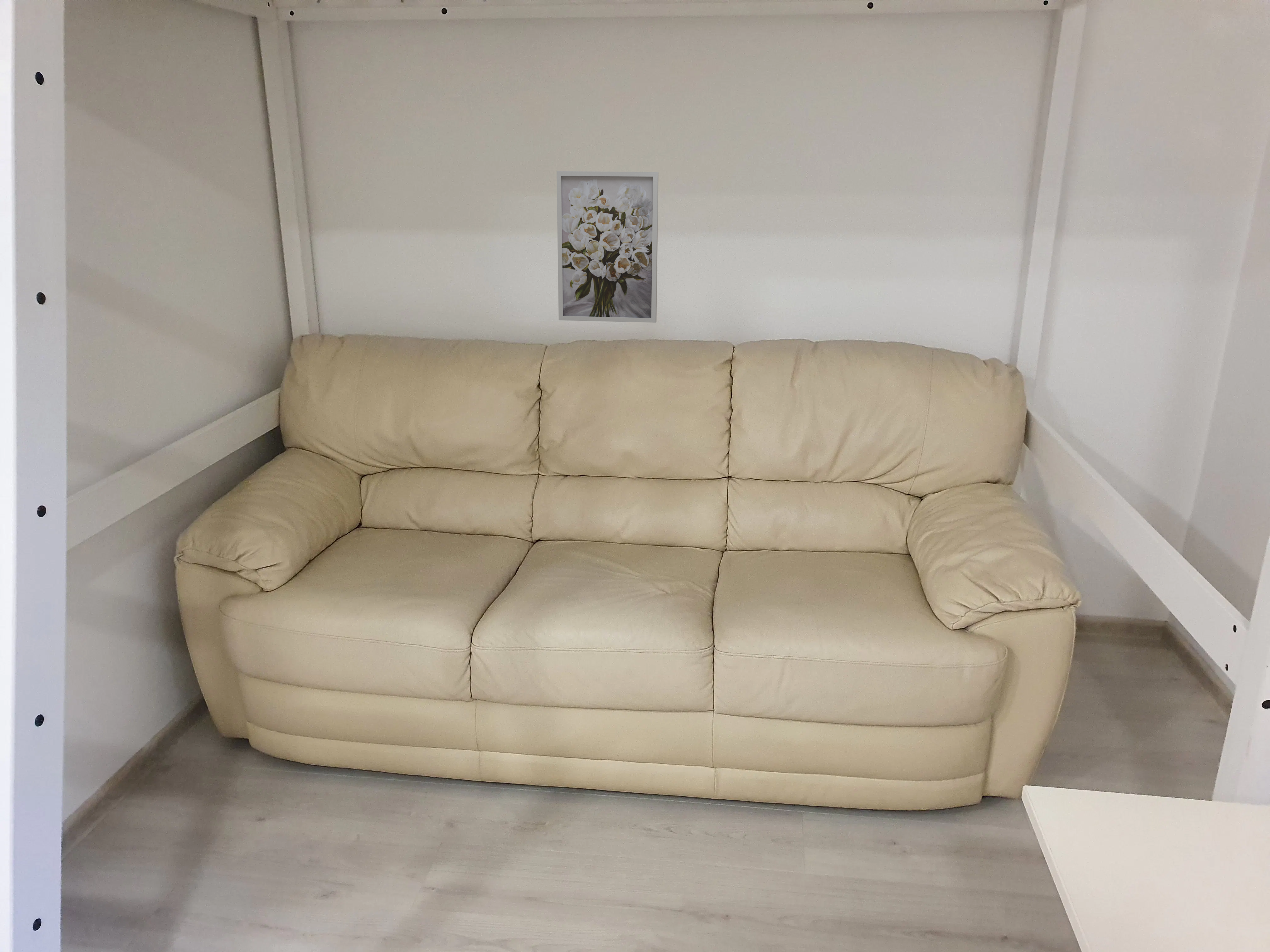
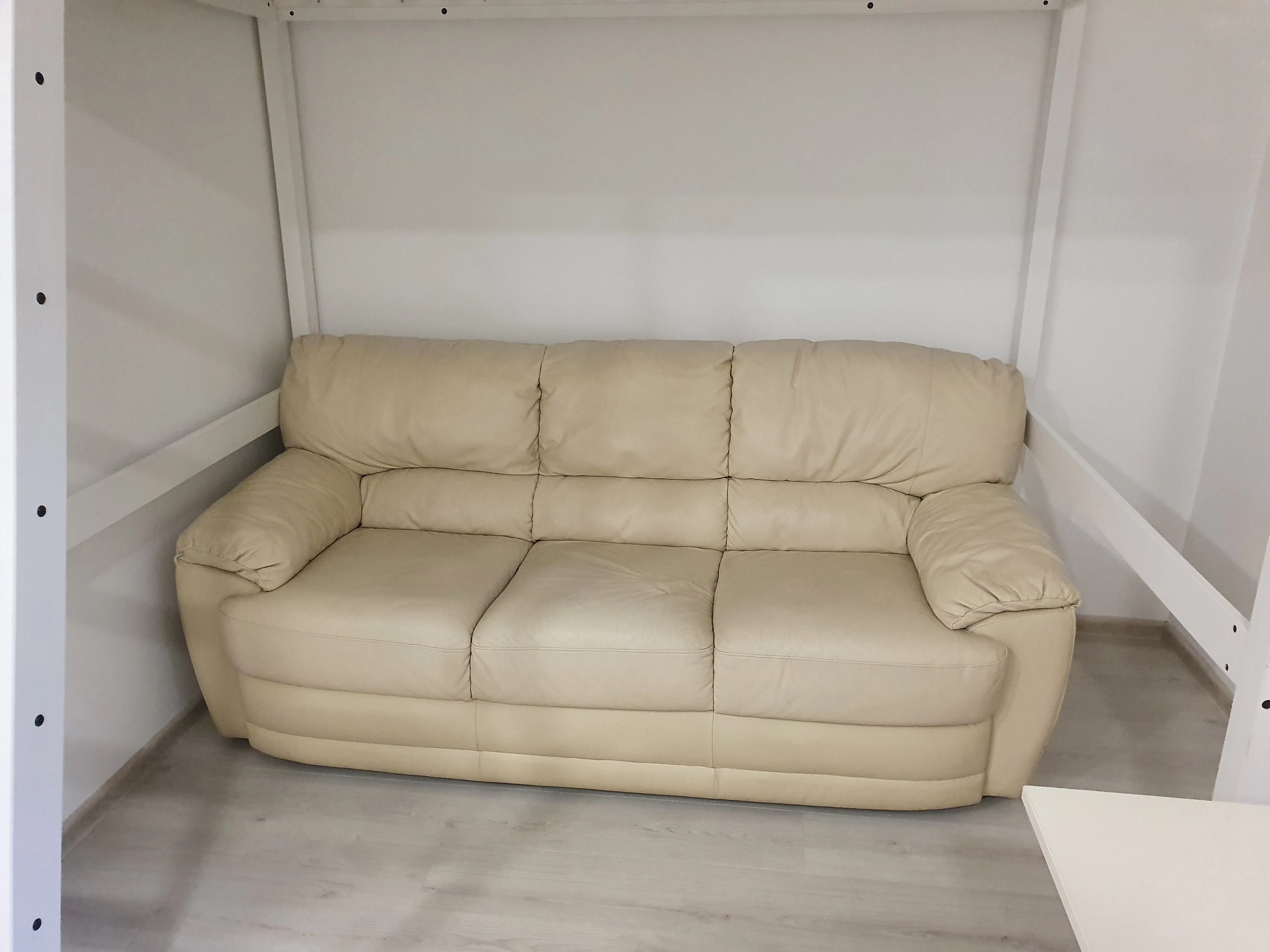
- wall art (607, 248)
